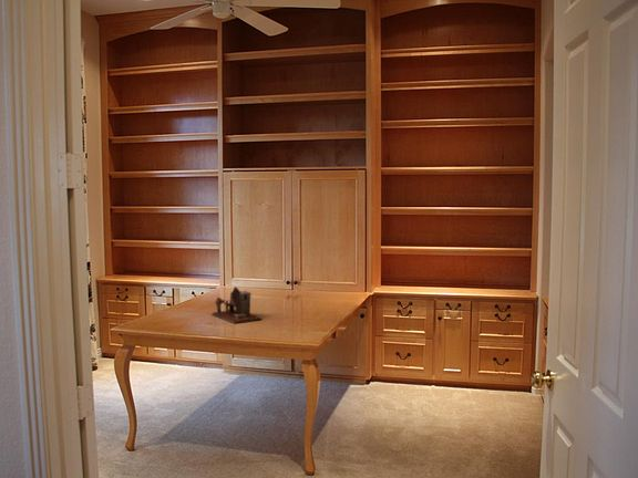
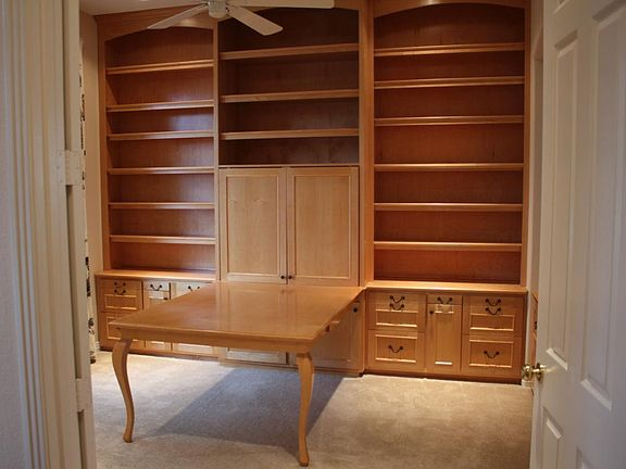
- desk organizer (236, 301)
